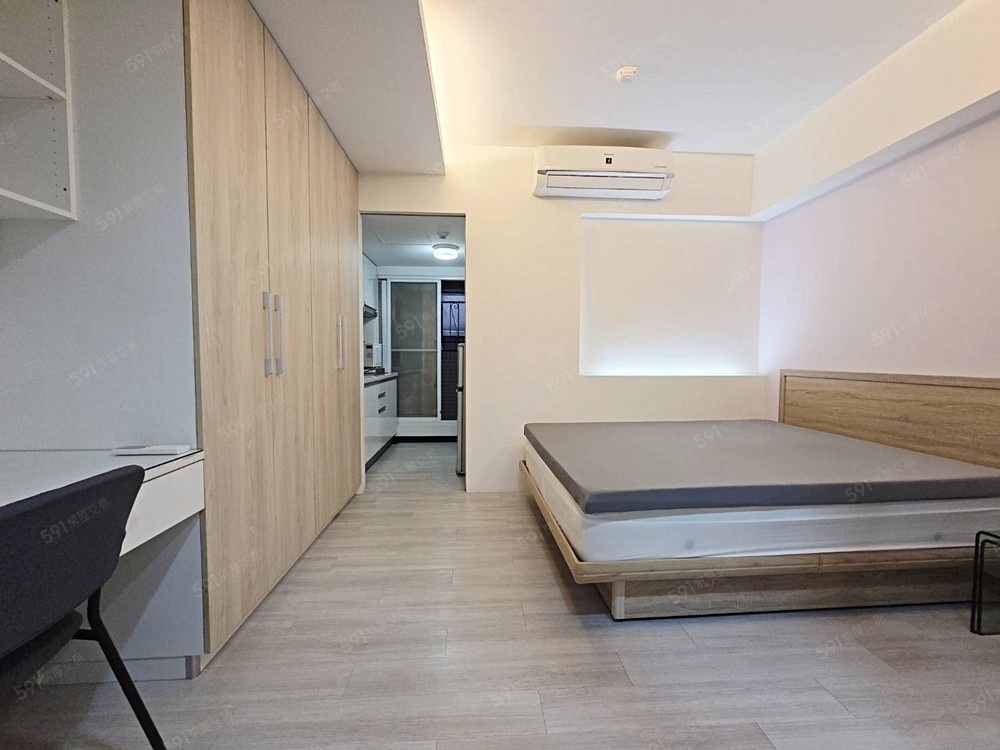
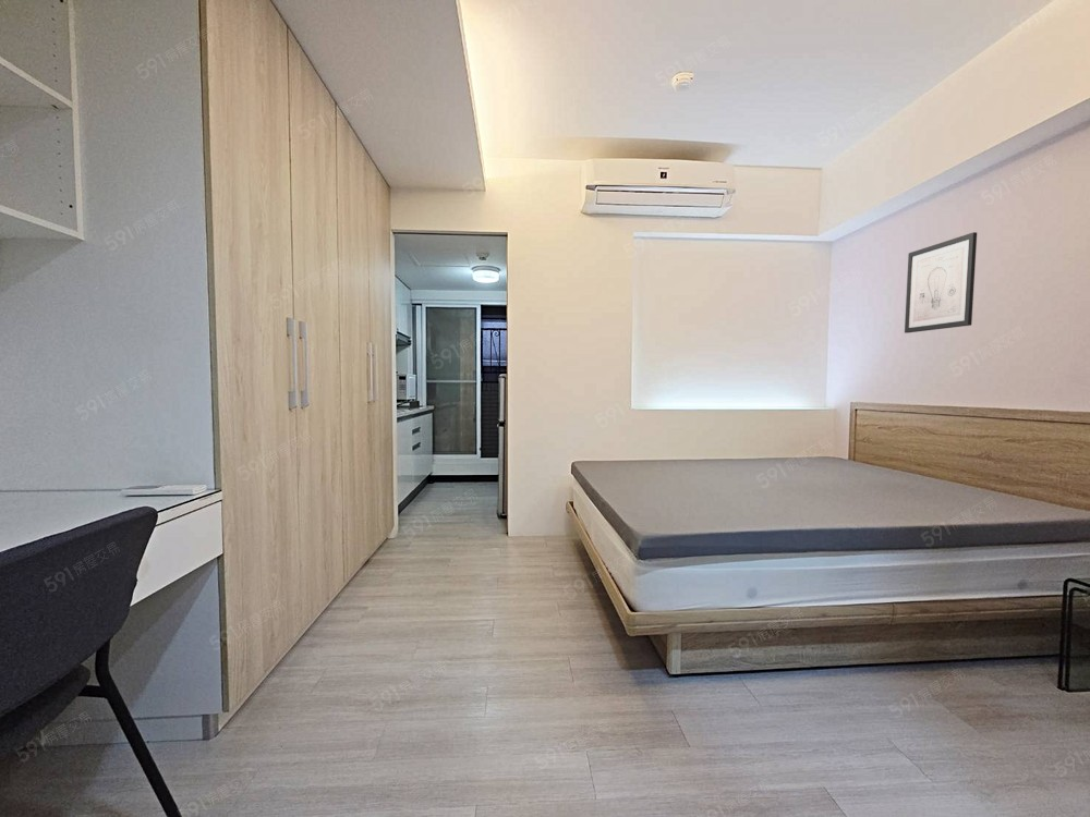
+ wall art (937, 286)
